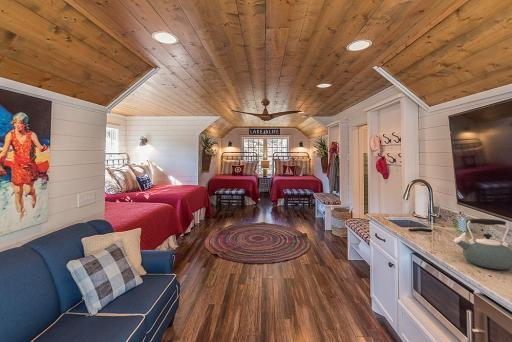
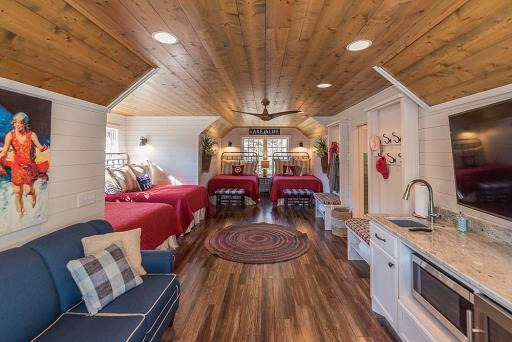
- kettle (482, 241)
